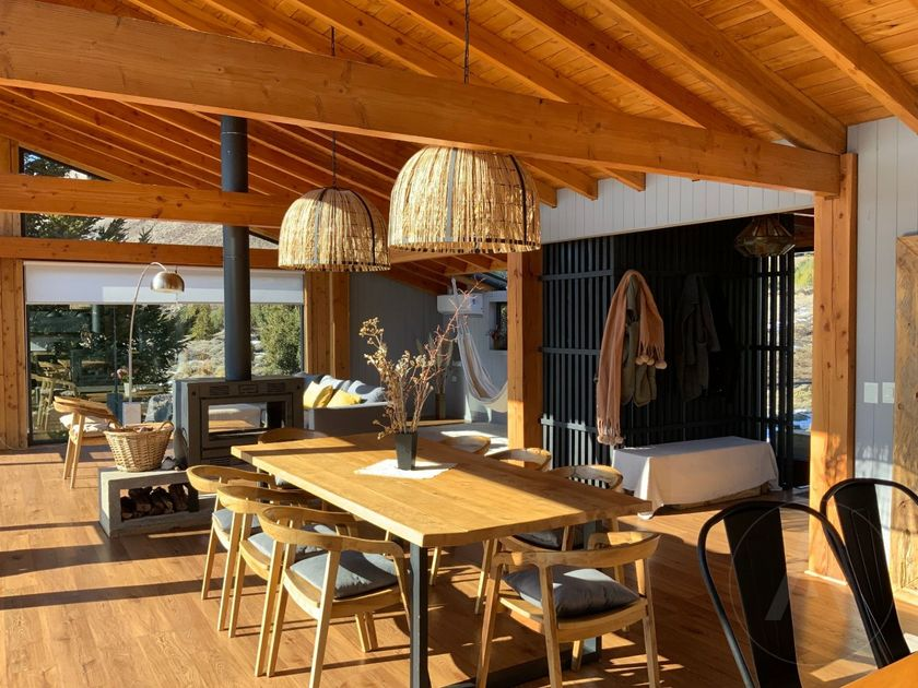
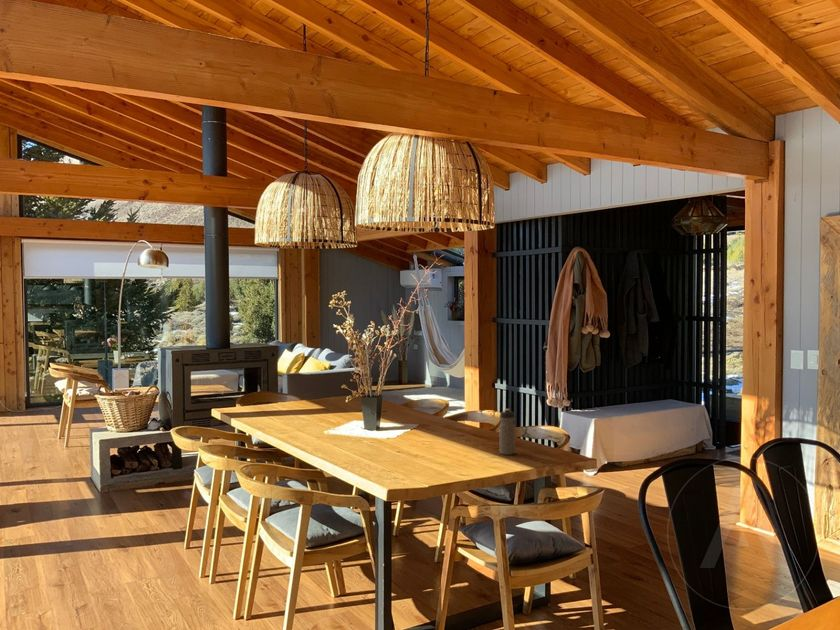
+ water bottle (507, 431)
